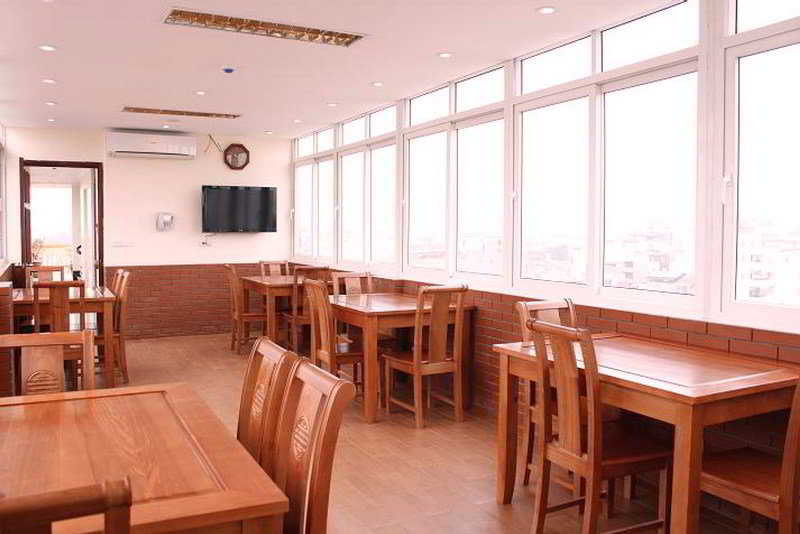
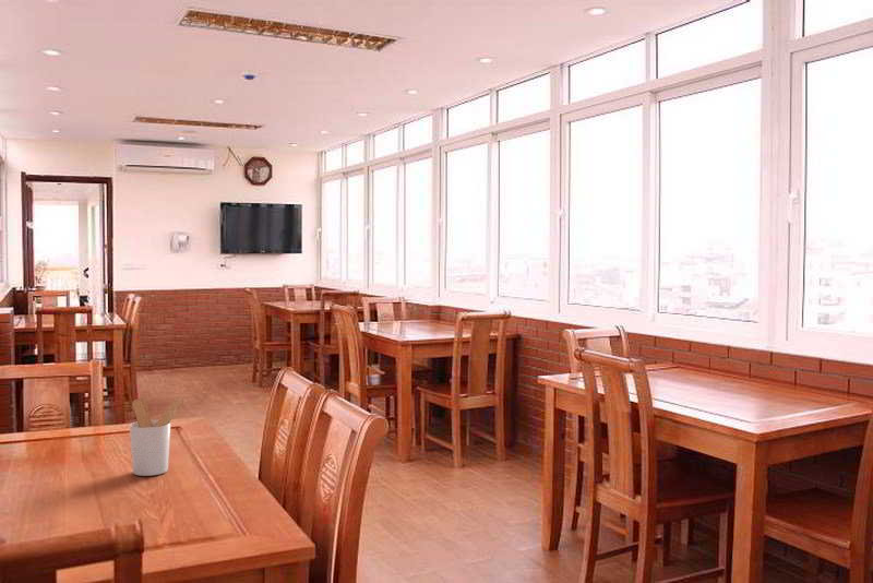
+ utensil holder (159, 433)
